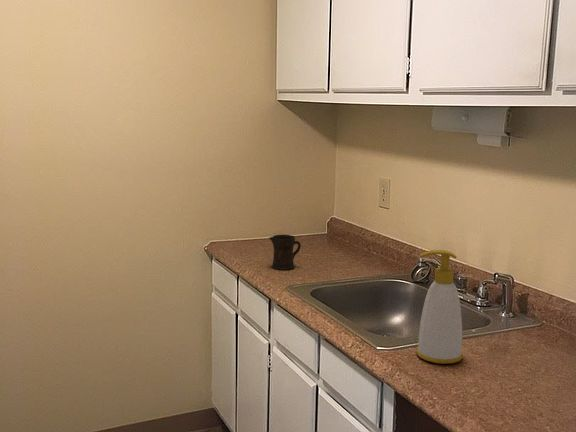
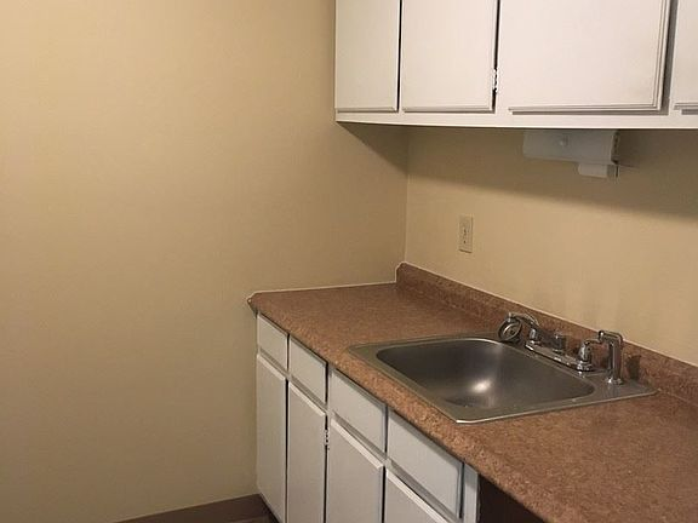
- soap bottle (441, 304)
- mug (284, 251)
